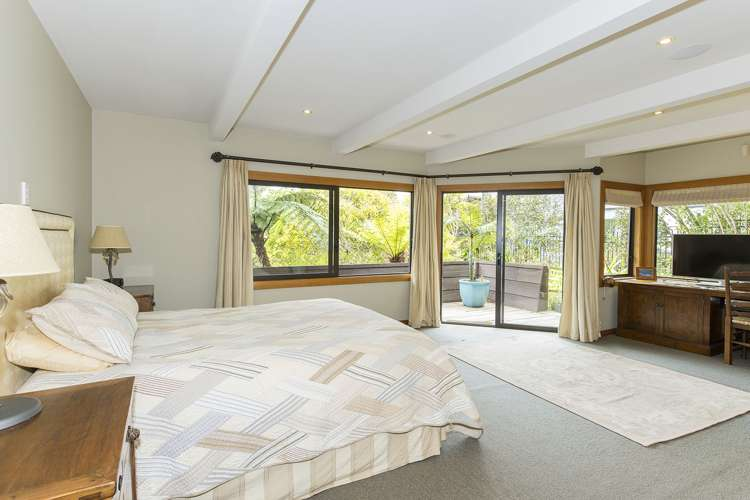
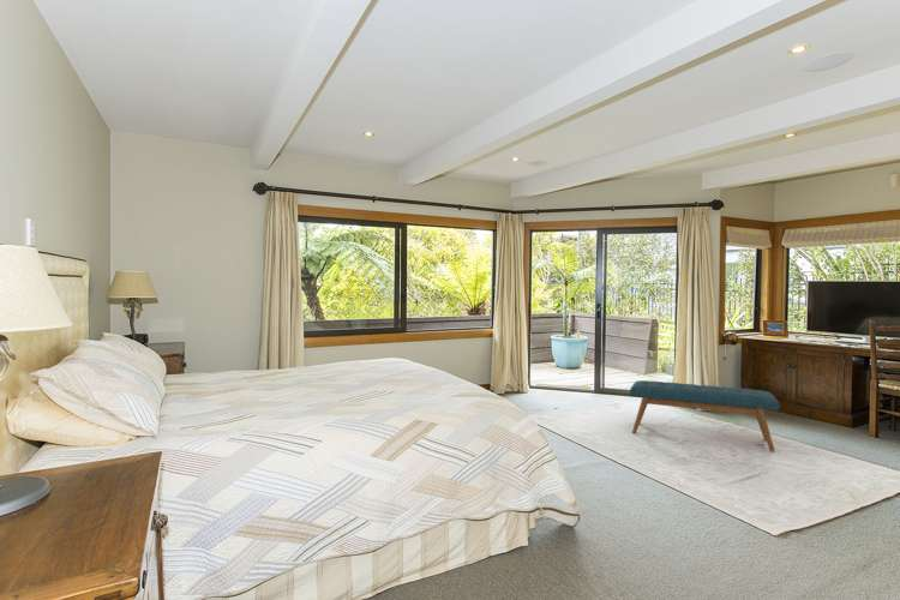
+ bench (698, 408)
